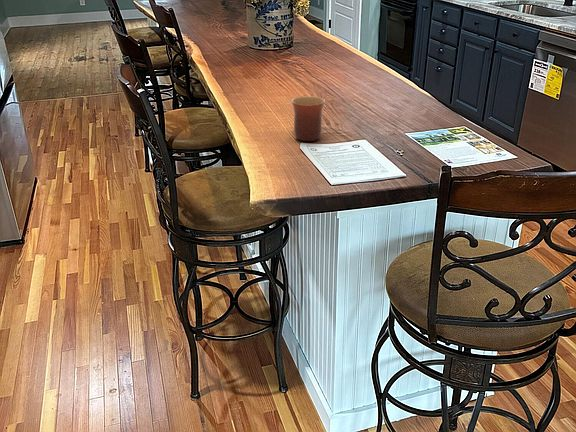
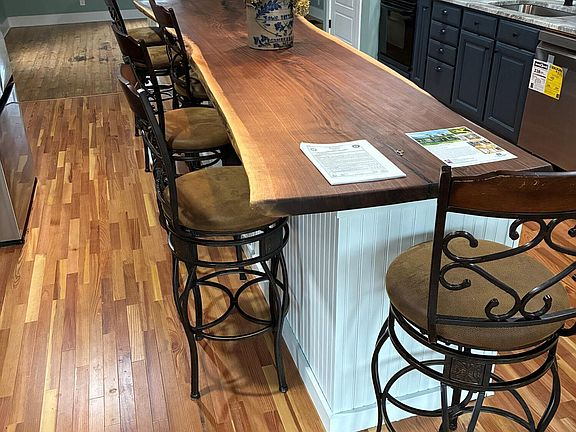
- mug (305, 117)
